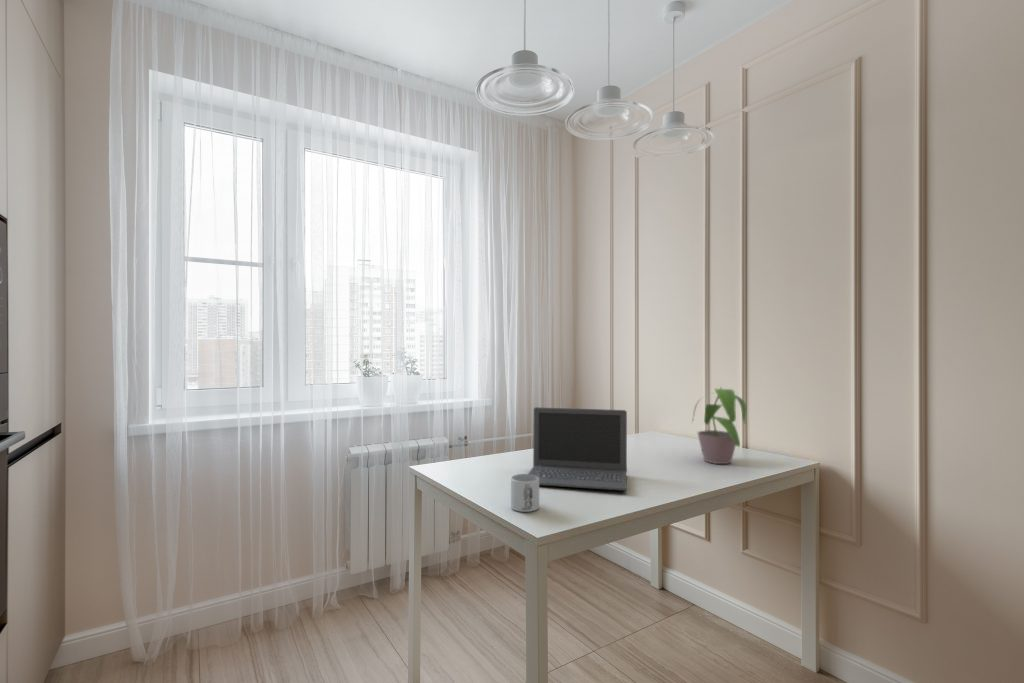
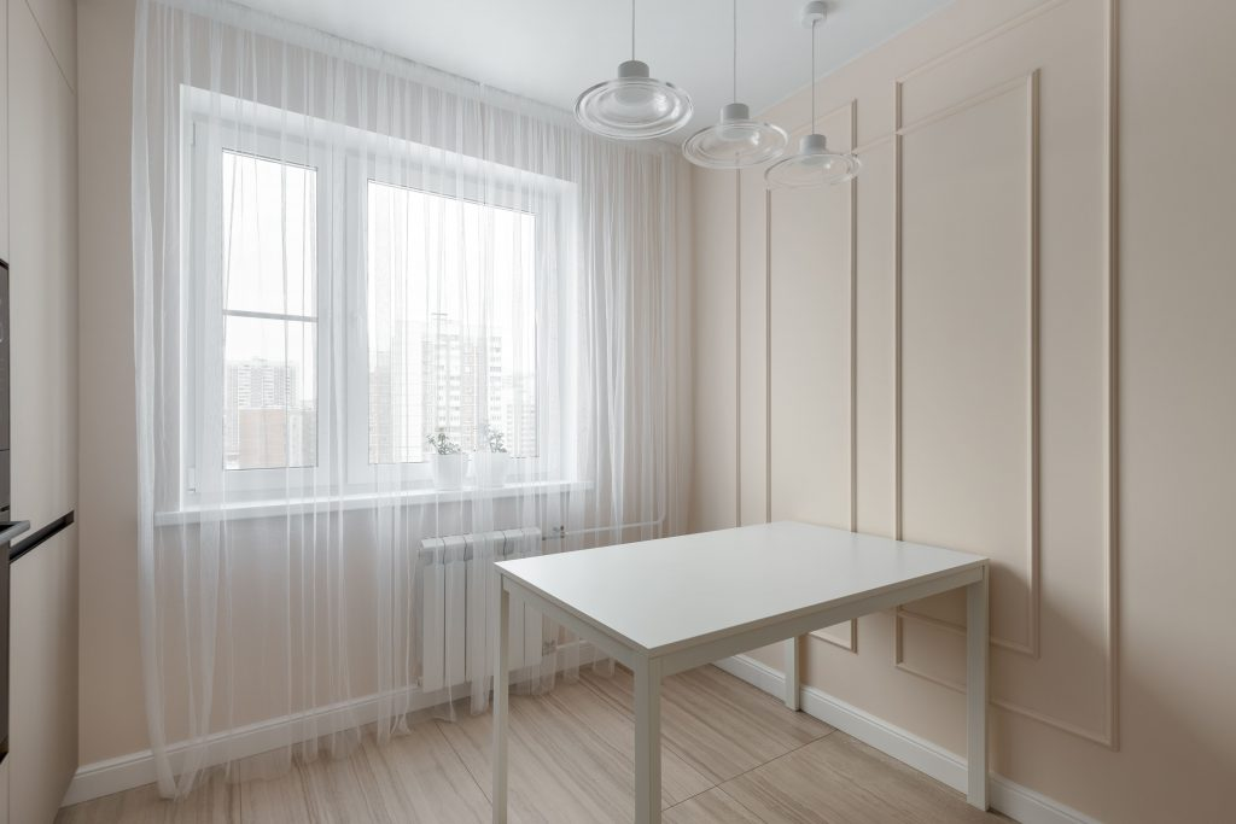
- laptop computer (576, 446)
- potted plant (719, 422)
- mug (523, 491)
